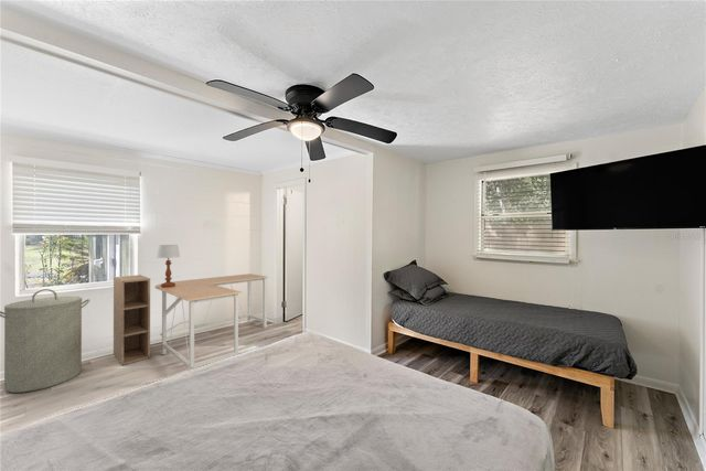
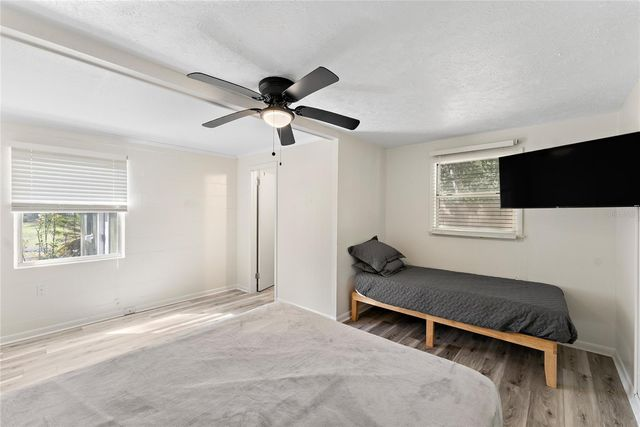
- desk (228, 318)
- laundry hamper (45, 333)
- table lamp (168, 265)
- shelving unit (131, 317)
